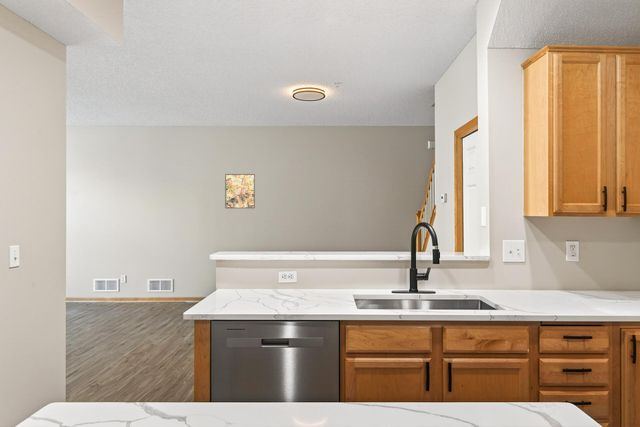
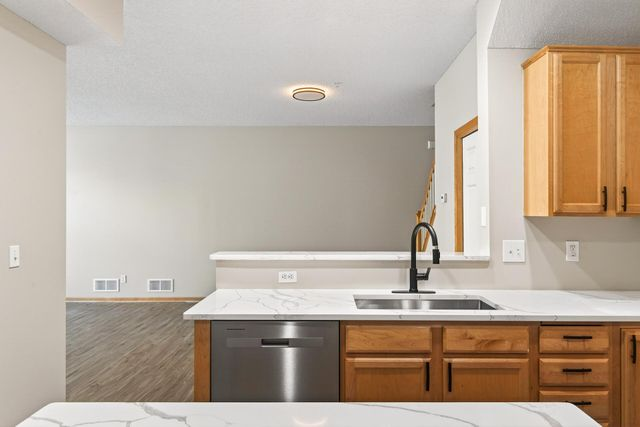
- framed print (240, 191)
